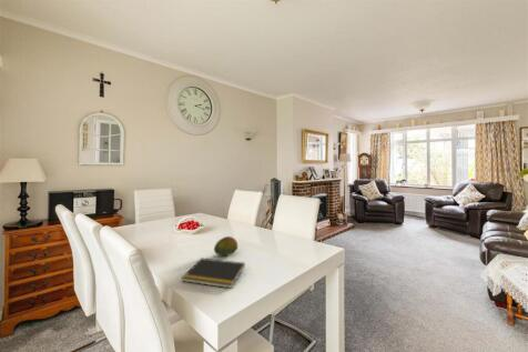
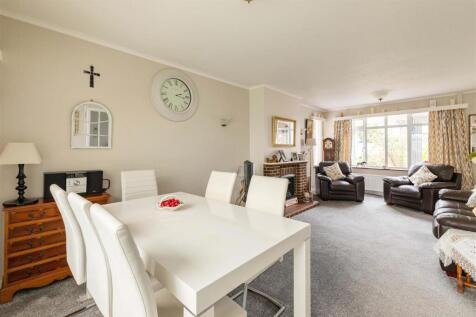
- notepad (214, 271)
- fruit (225, 245)
